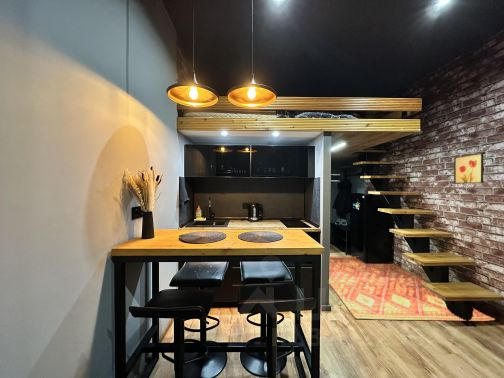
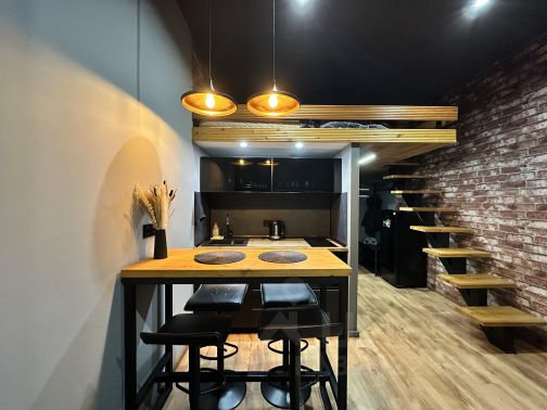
- rug (371, 278)
- wall art (468, 169)
